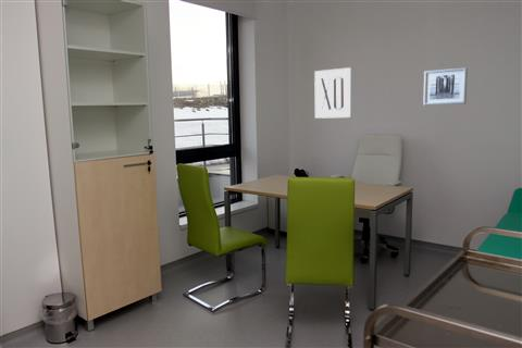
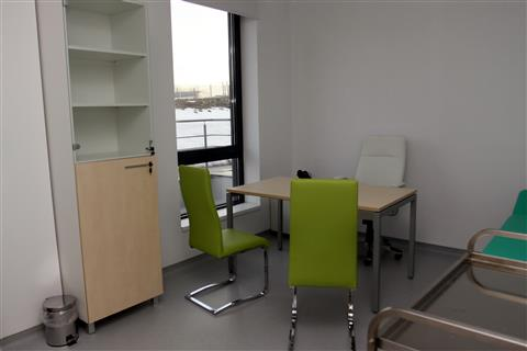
- wall art (444, 87)
- wall art (332, 94)
